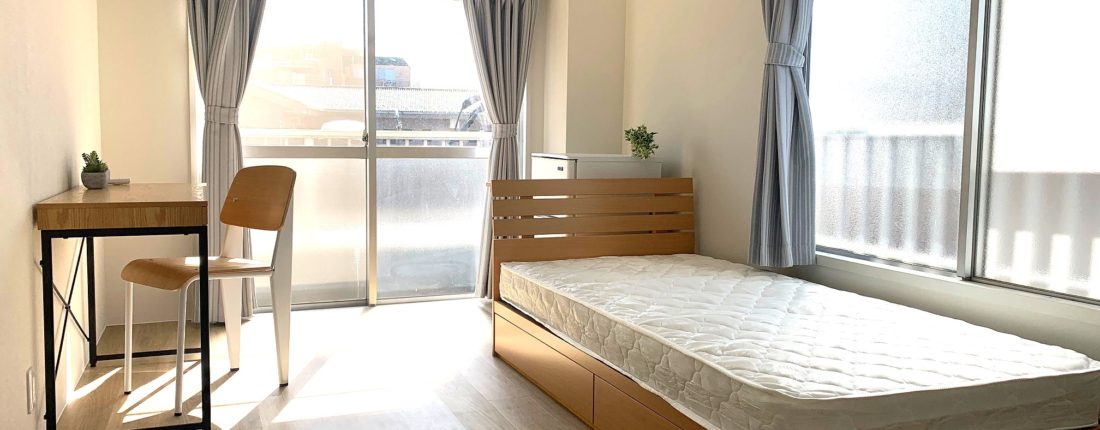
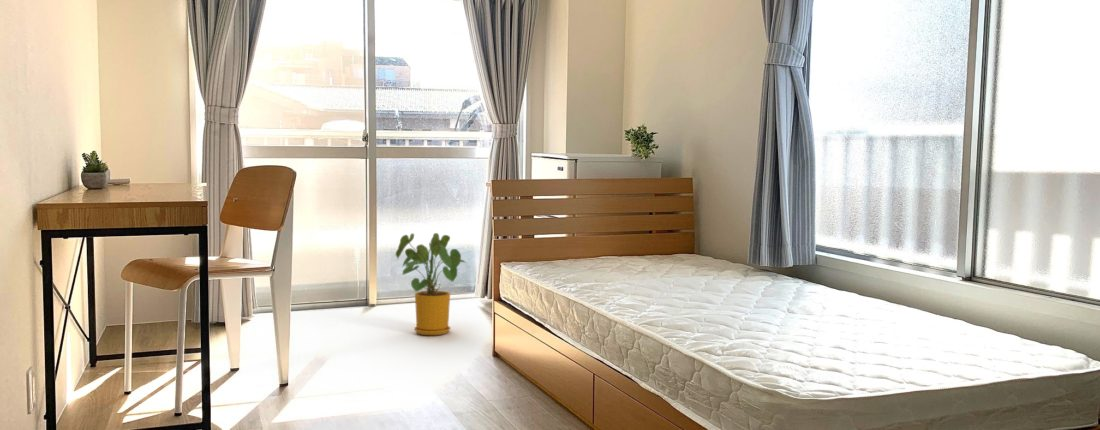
+ house plant (428, 283)
